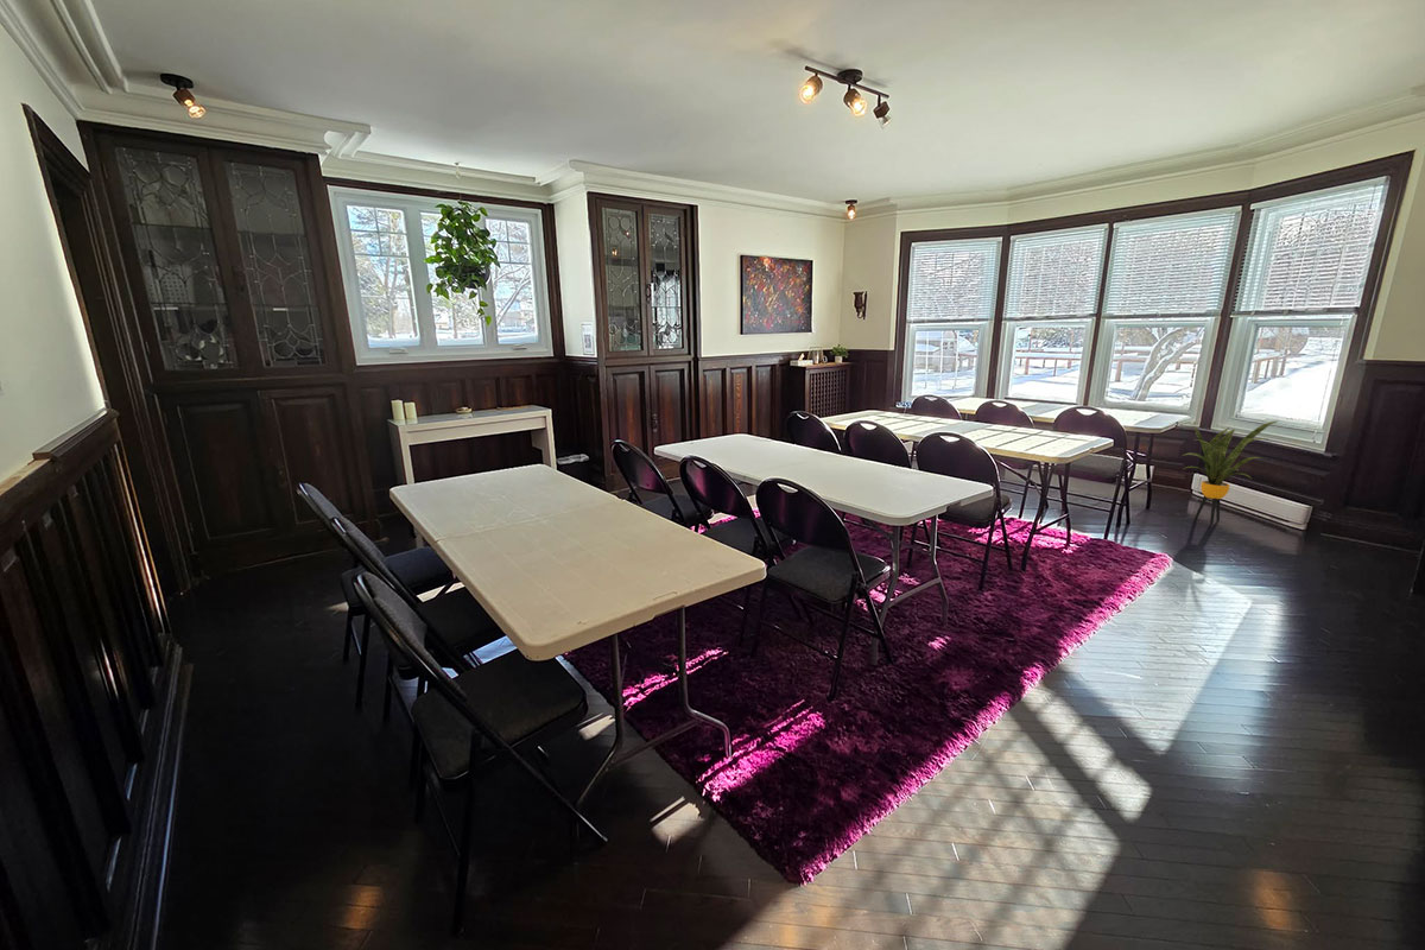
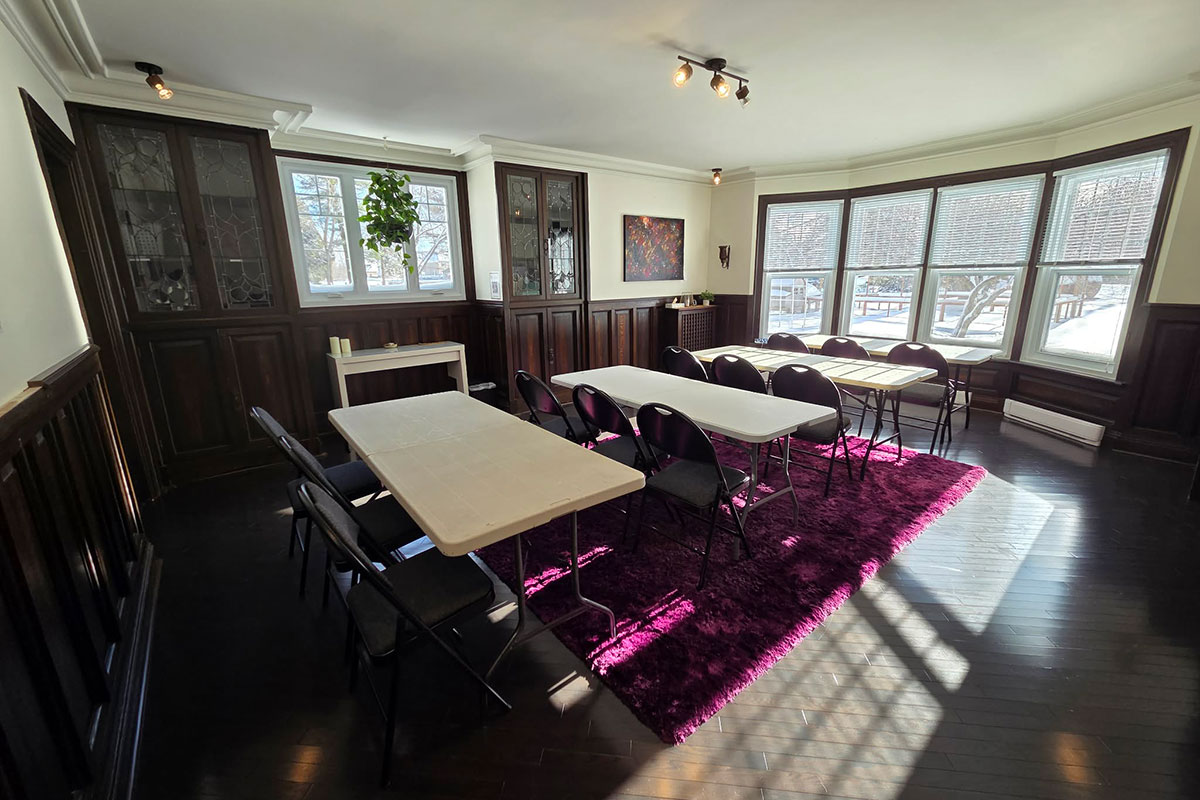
- house plant (1226, 473)
